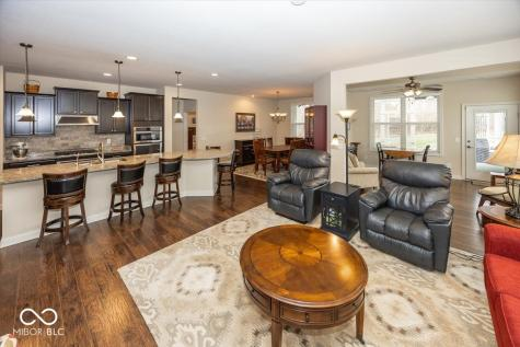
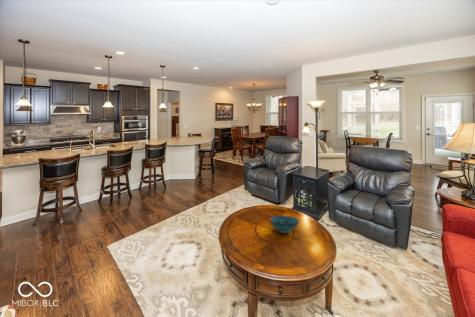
+ decorative bowl (284, 225)
